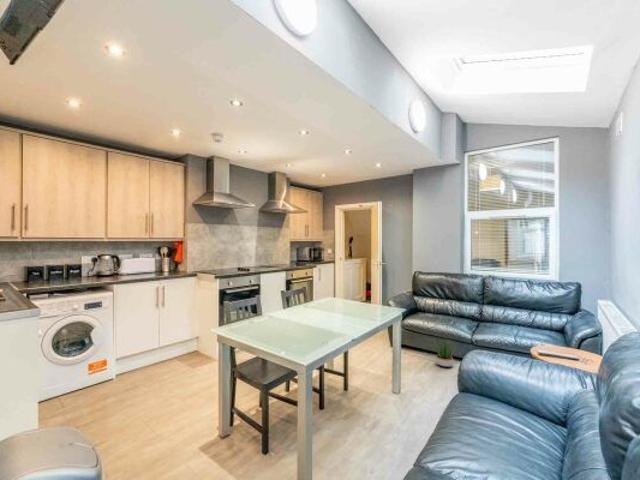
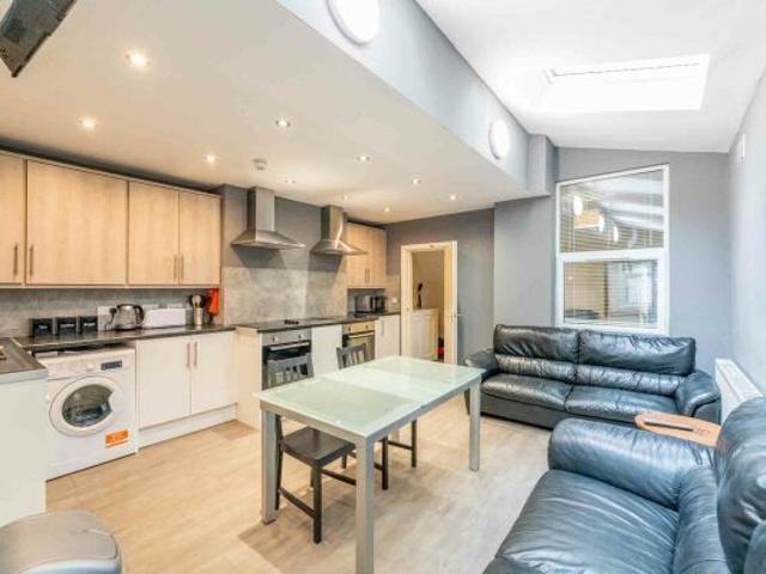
- potted plant (444, 351)
